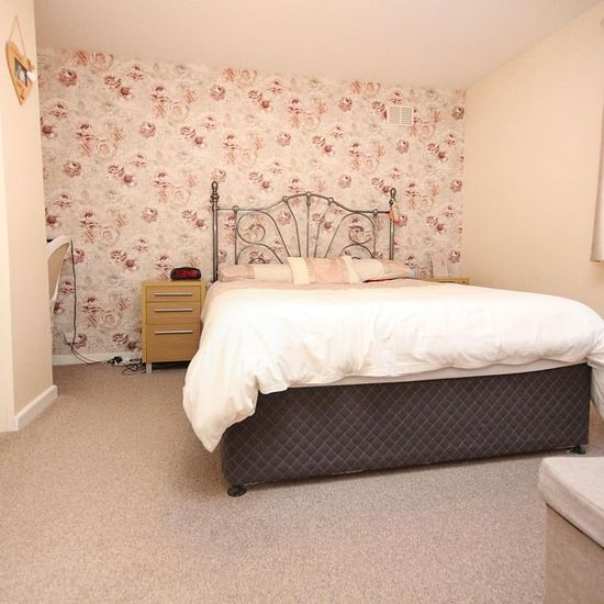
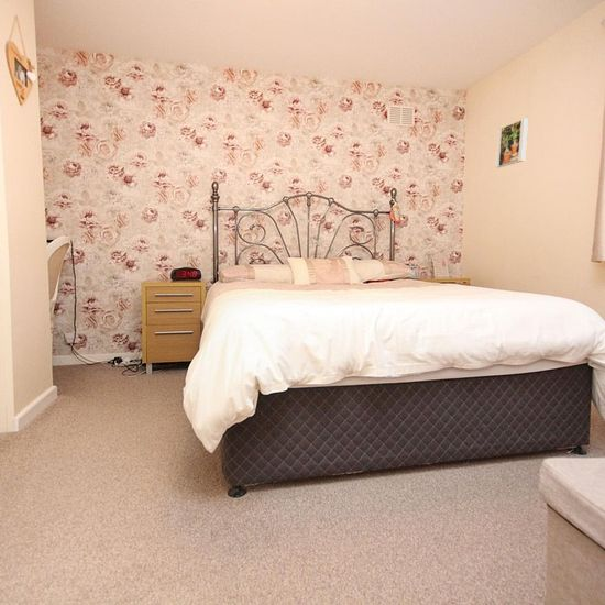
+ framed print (510, 144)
